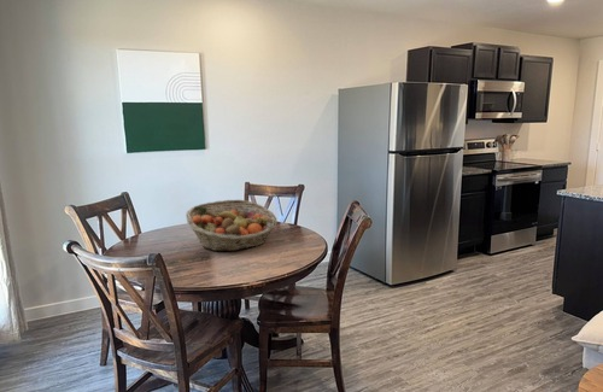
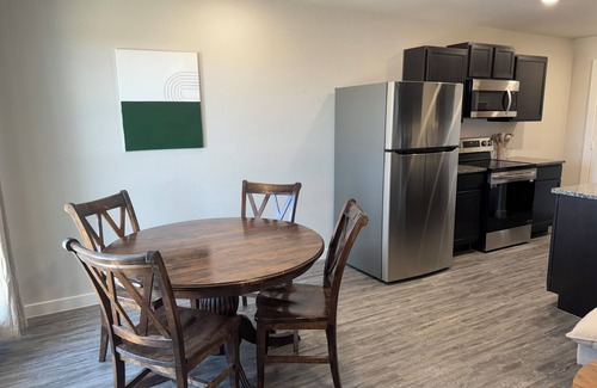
- fruit basket (232, 223)
